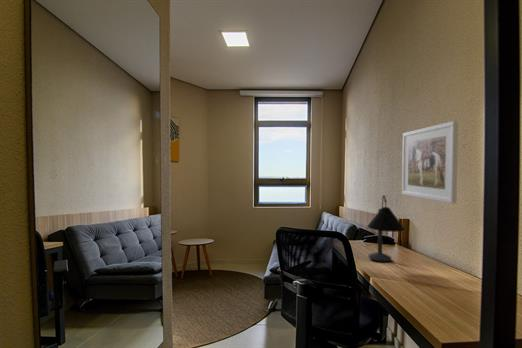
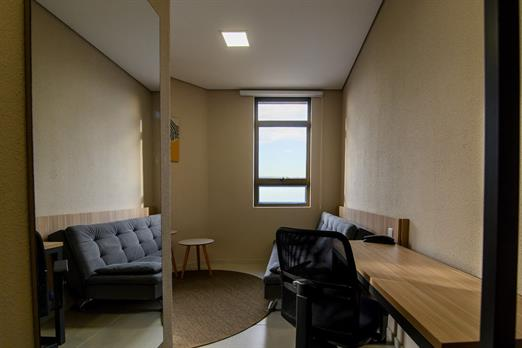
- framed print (425, 163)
- desk lamp (382, 229)
